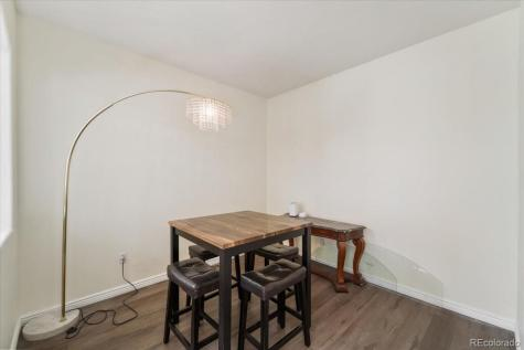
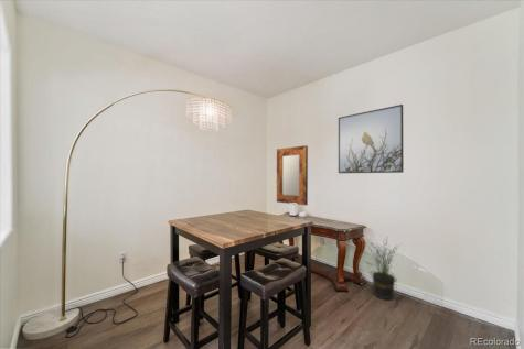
+ home mirror (290, 175)
+ potted plant (383, 265)
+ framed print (367, 142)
